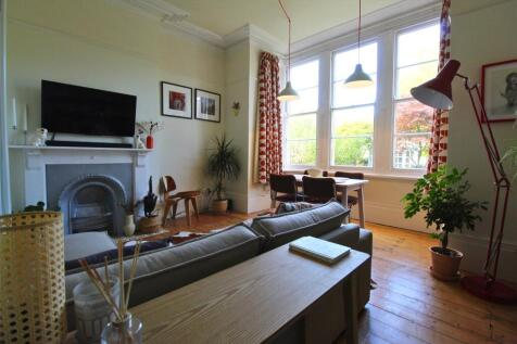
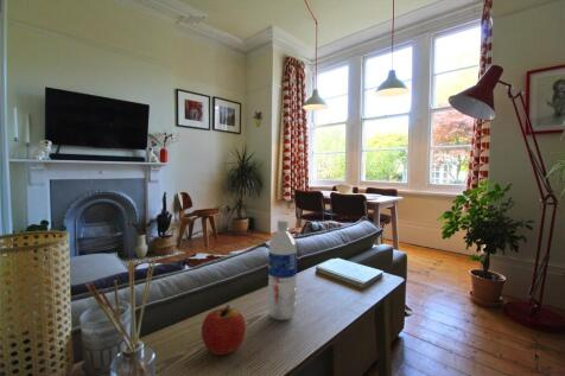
+ apple (223, 327)
+ water bottle (281, 268)
